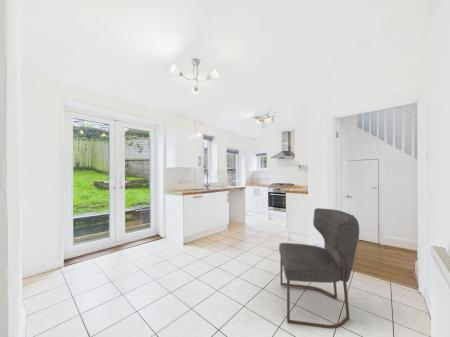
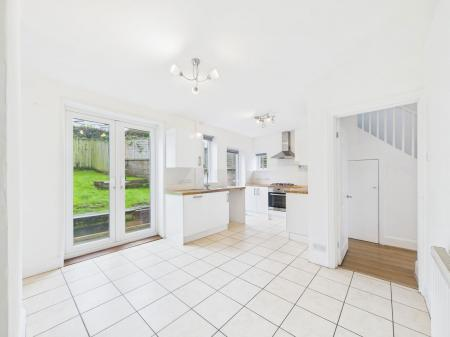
- chair (317, 259)
